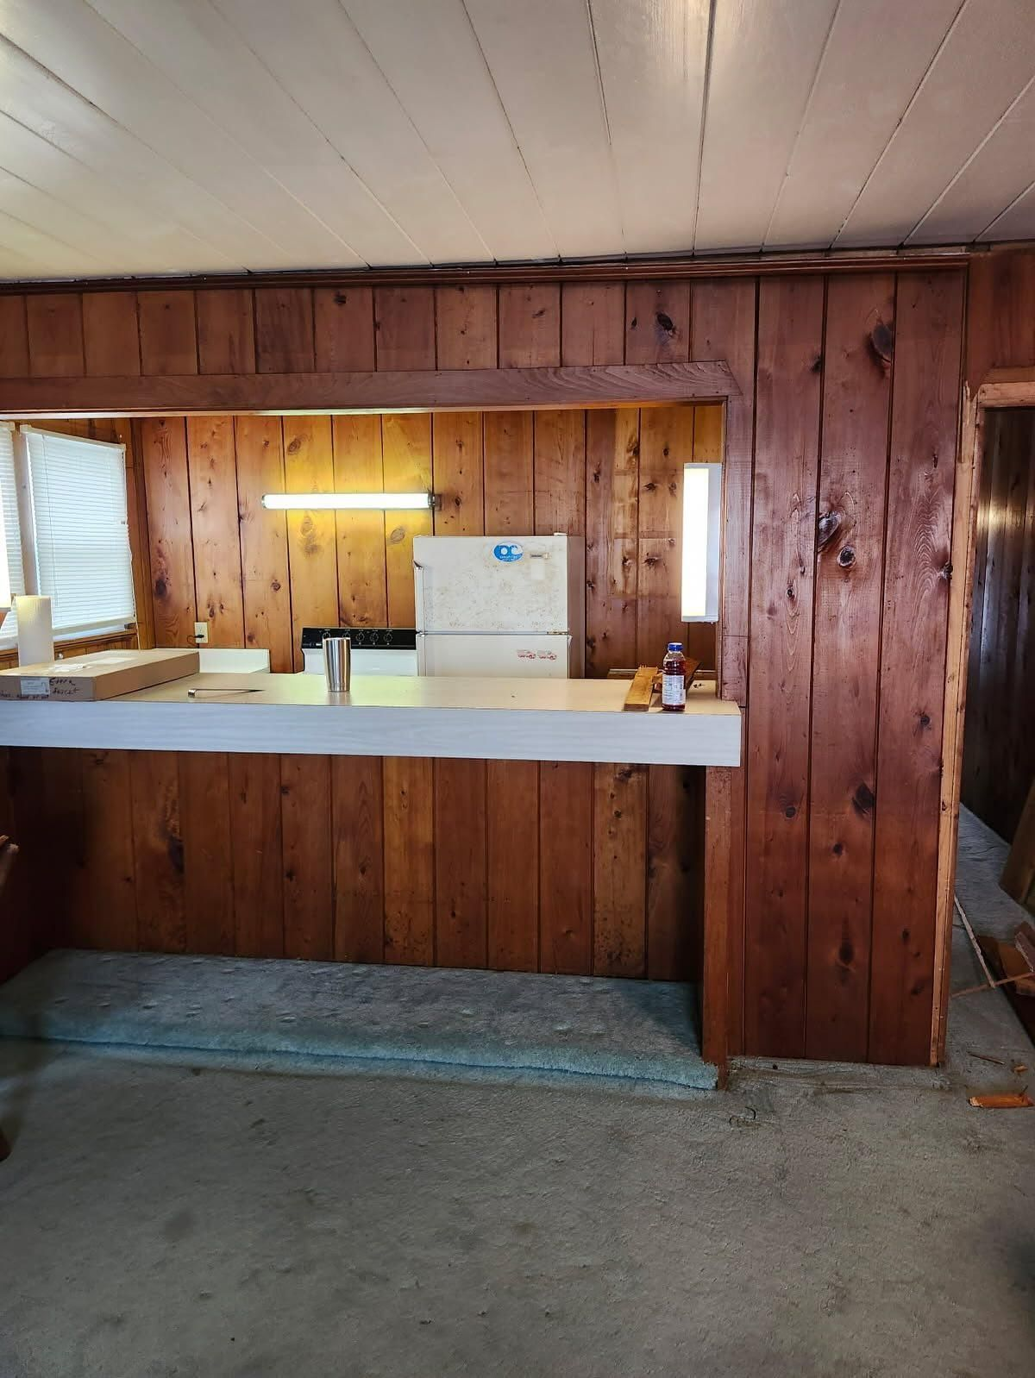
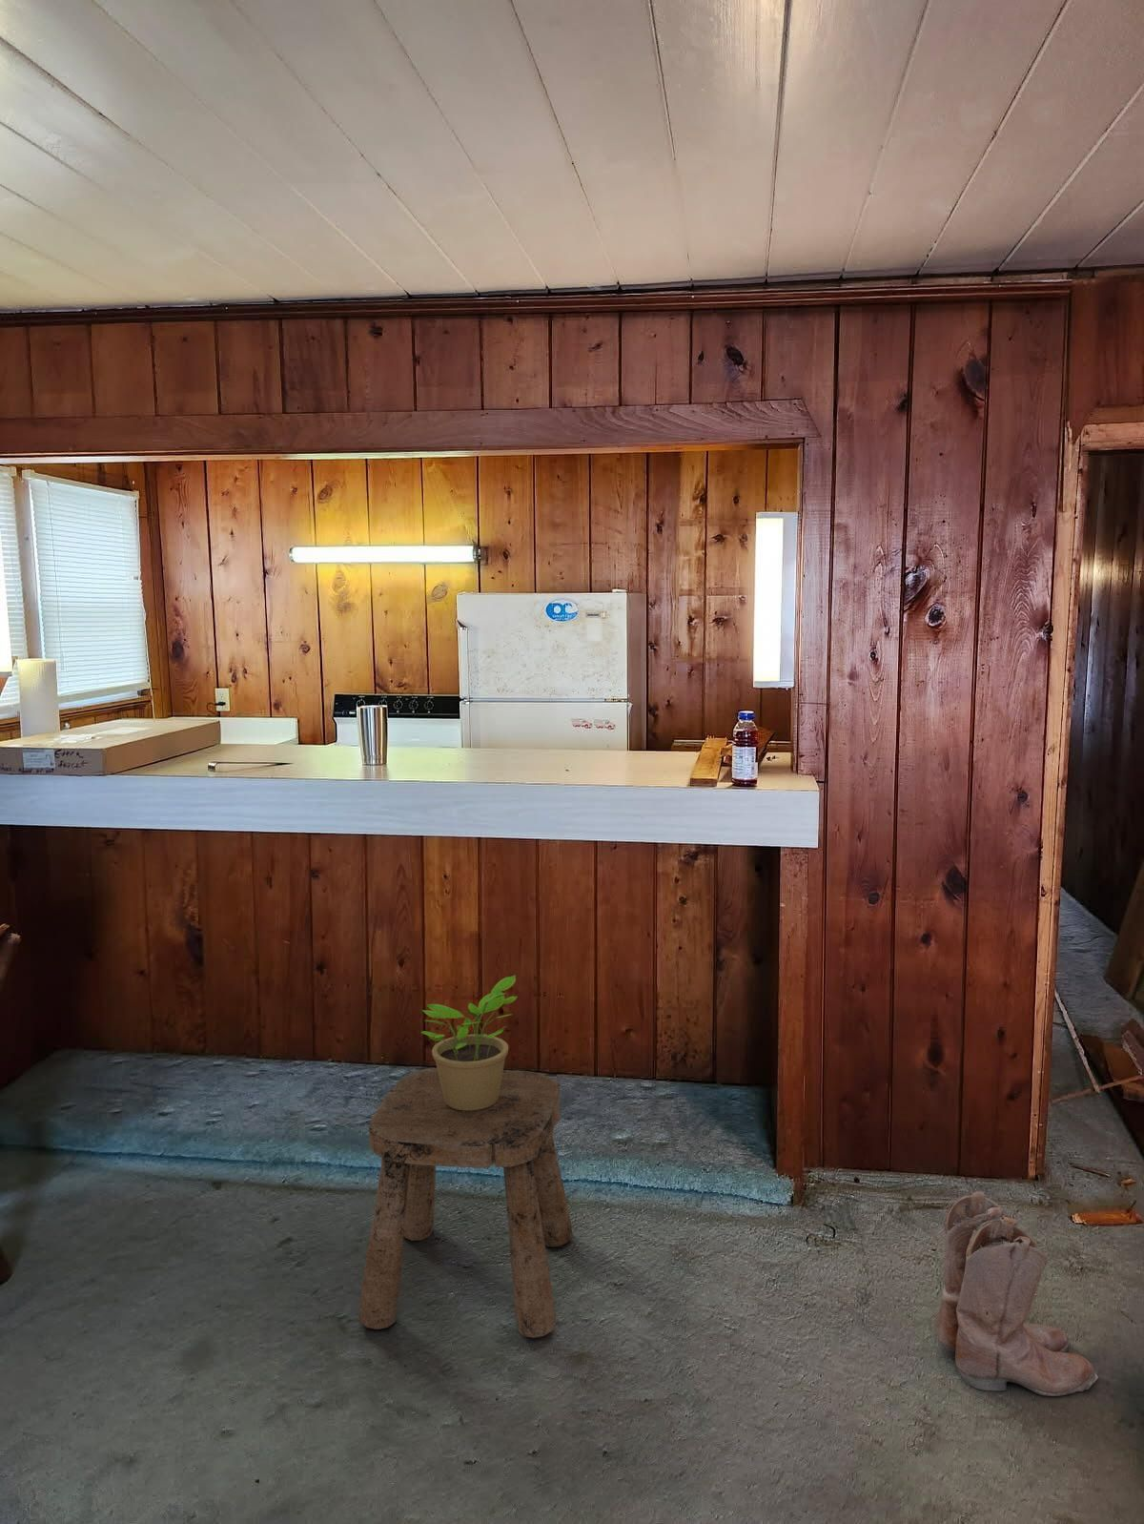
+ potted plant (466, 1040)
+ boots (1017, 1286)
+ stool (469, 1166)
